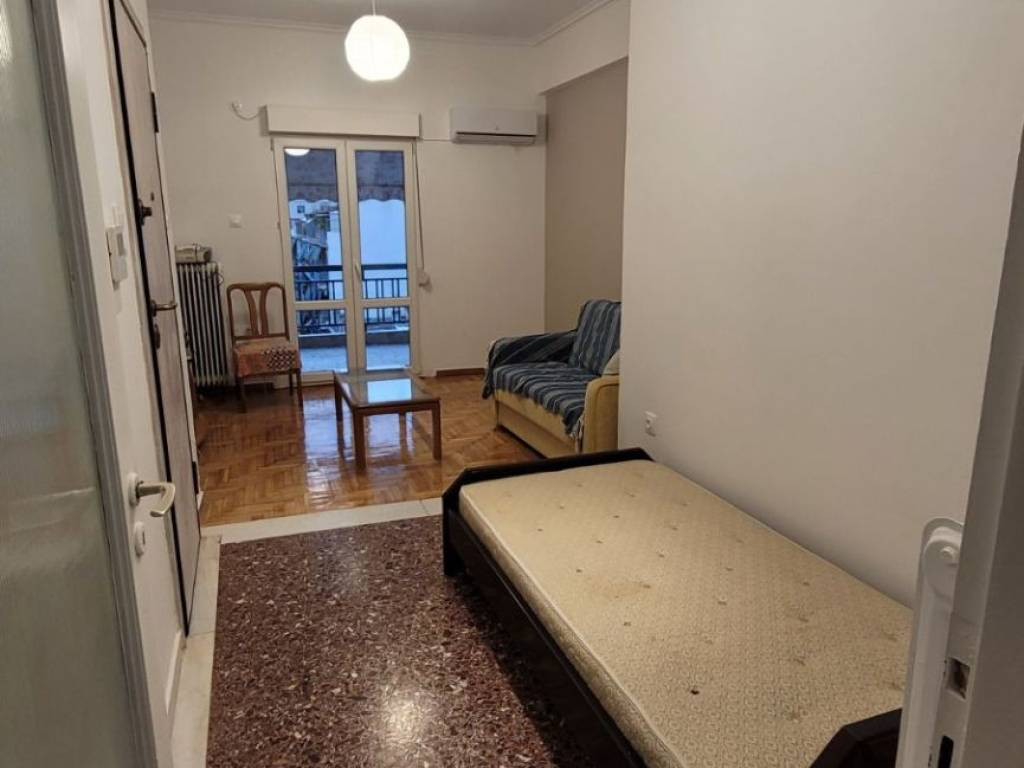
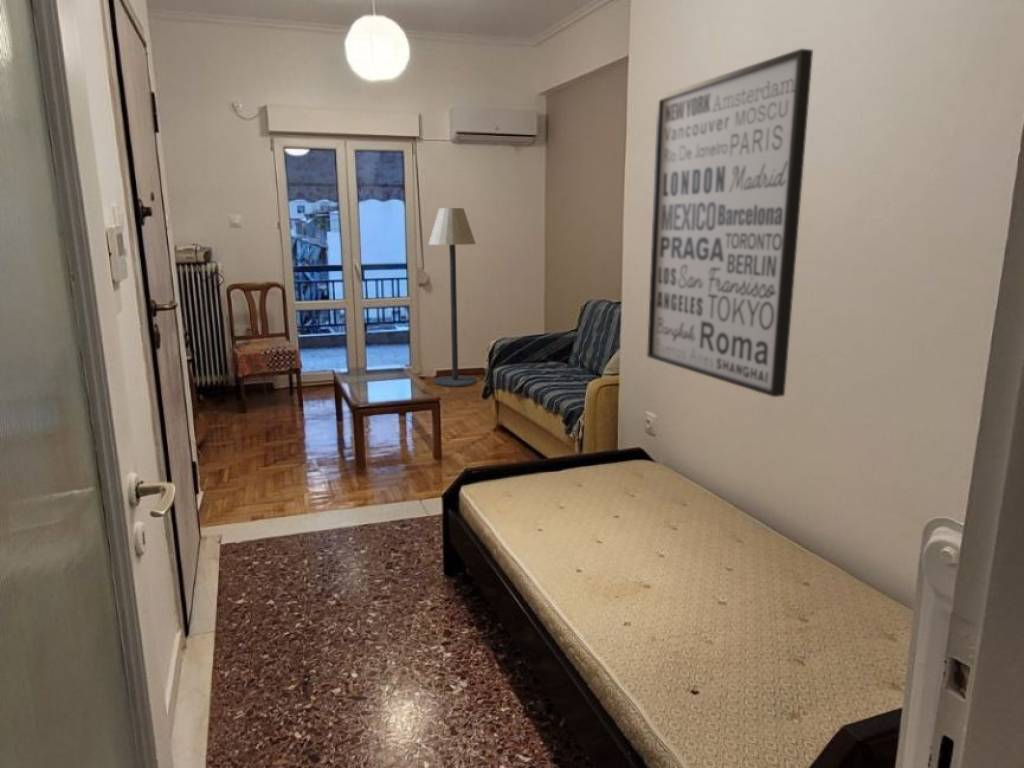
+ wall art (714, 231)
+ floor lamp (453, 297)
